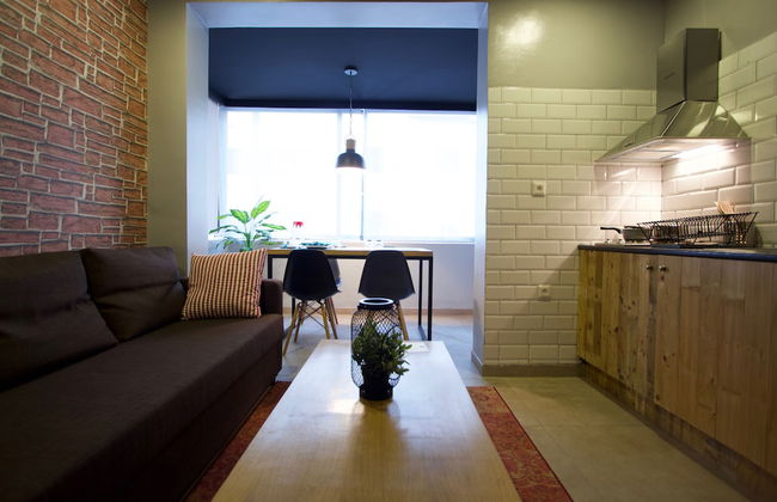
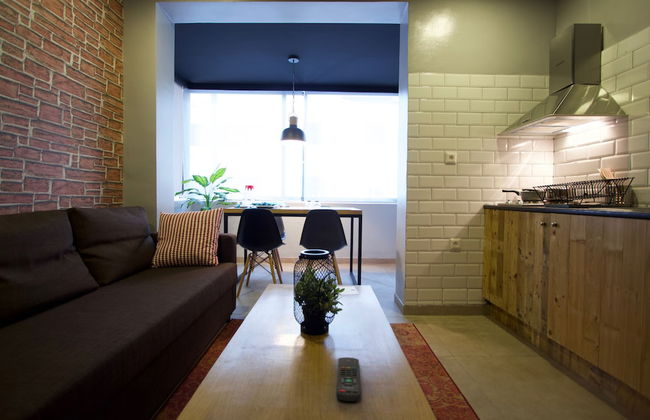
+ remote control (348, 376)
